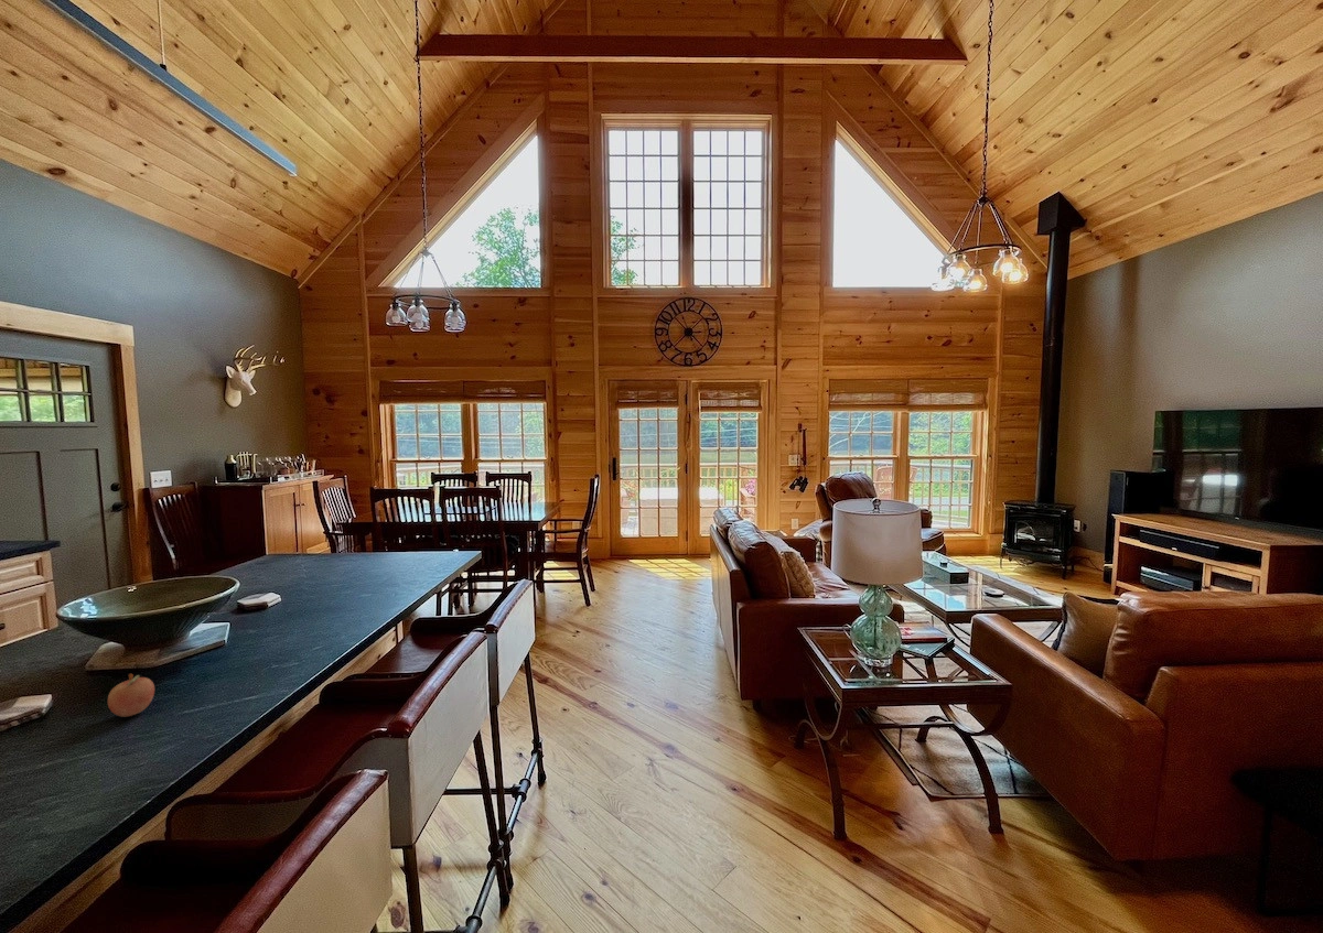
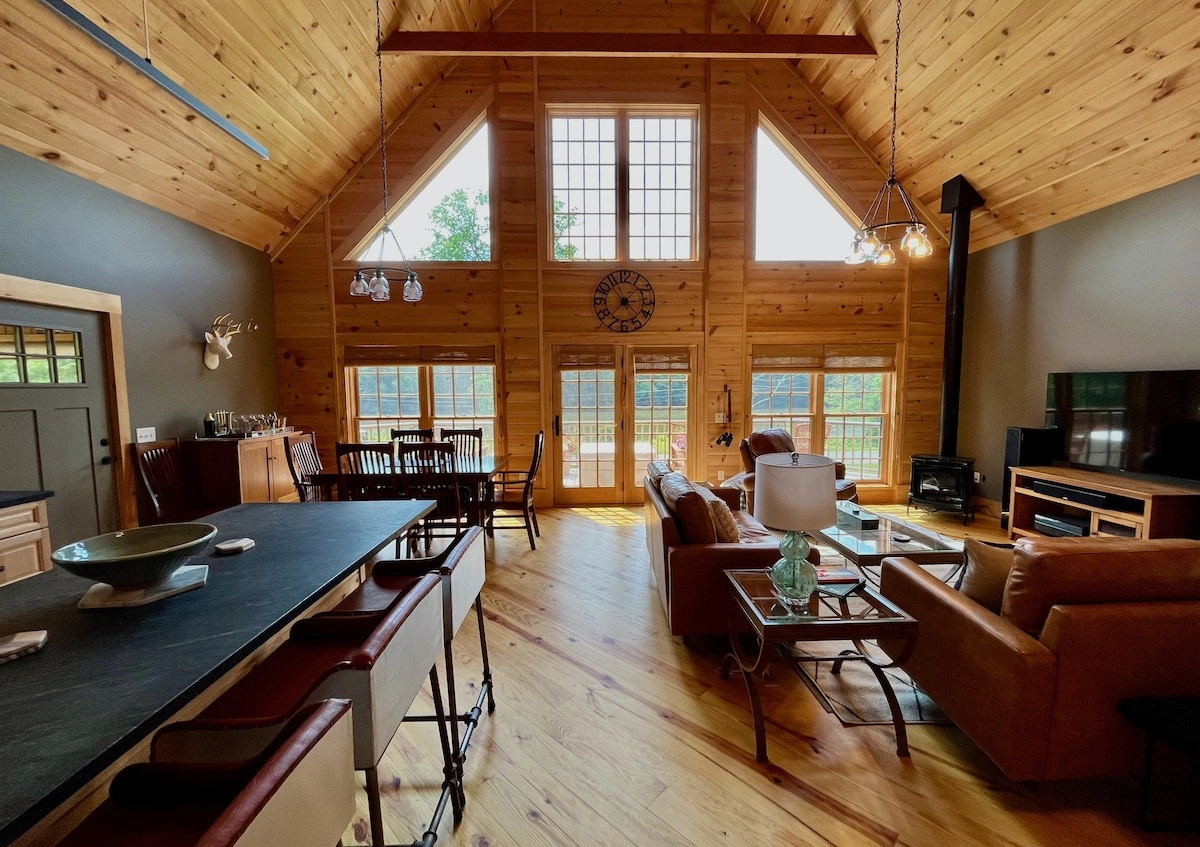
- fruit (131, 694)
